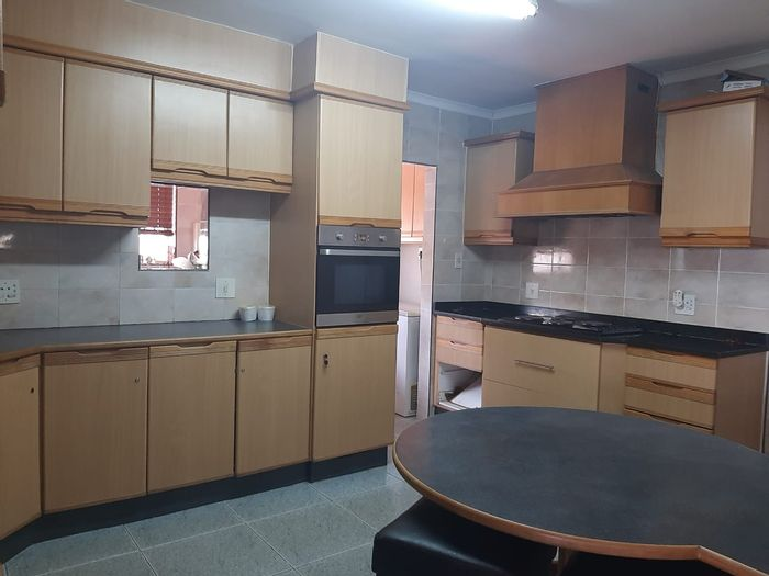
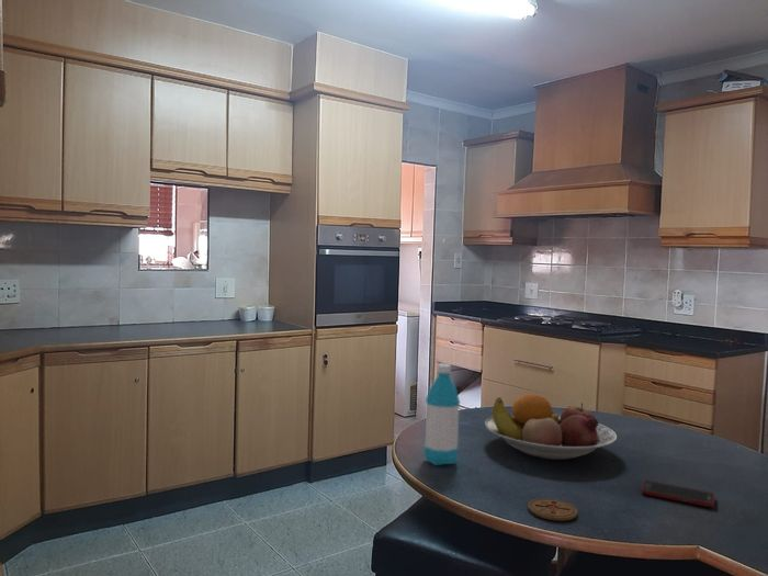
+ cell phone (677, 493)
+ fruit bowl (549, 422)
+ water bottle (442, 413)
+ coaster (552, 509)
